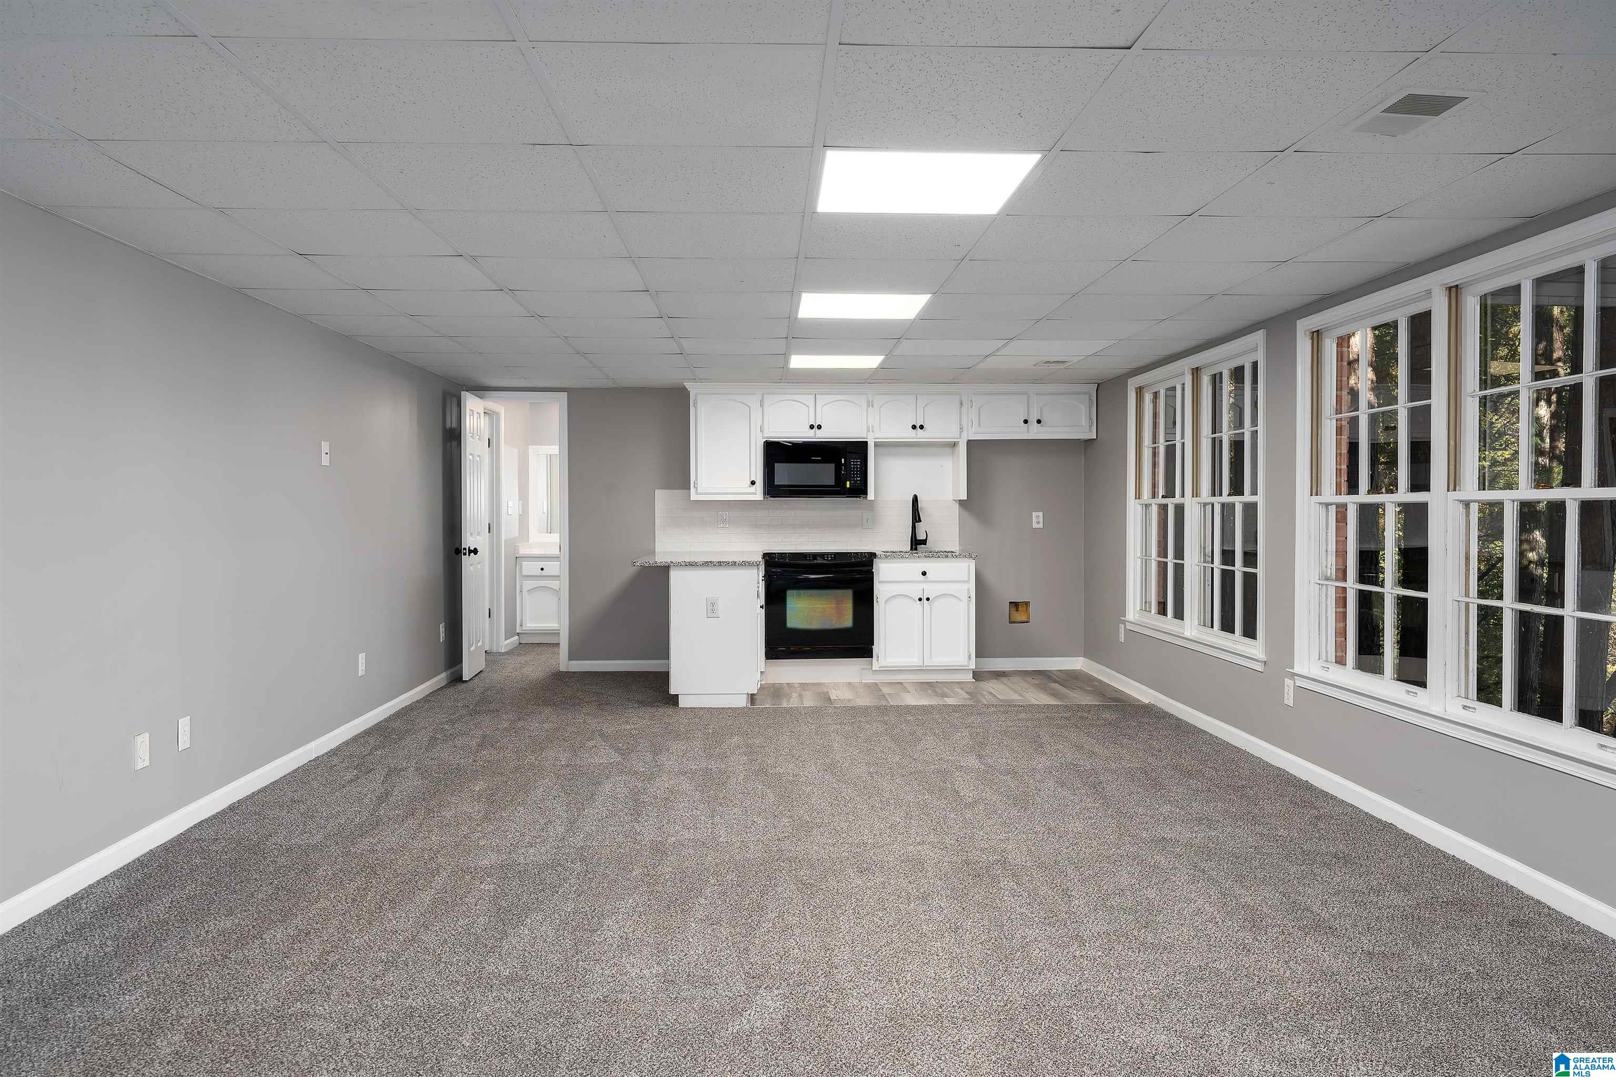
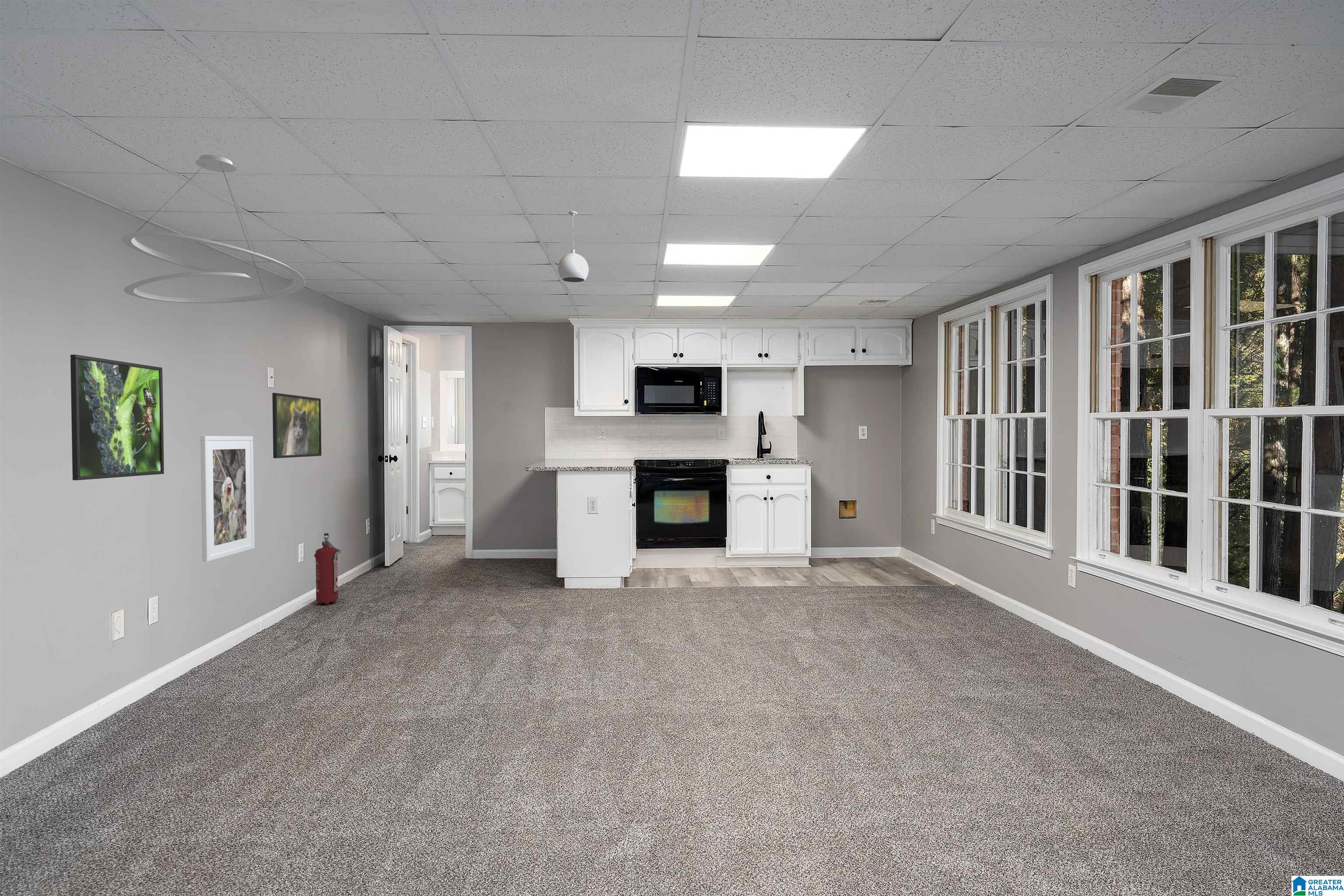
+ fire extinguisher (329, 567)
+ ceiling light fixture (215, 241)
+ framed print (298, 426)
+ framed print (229, 495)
+ pendant light (573, 246)
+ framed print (121, 419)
